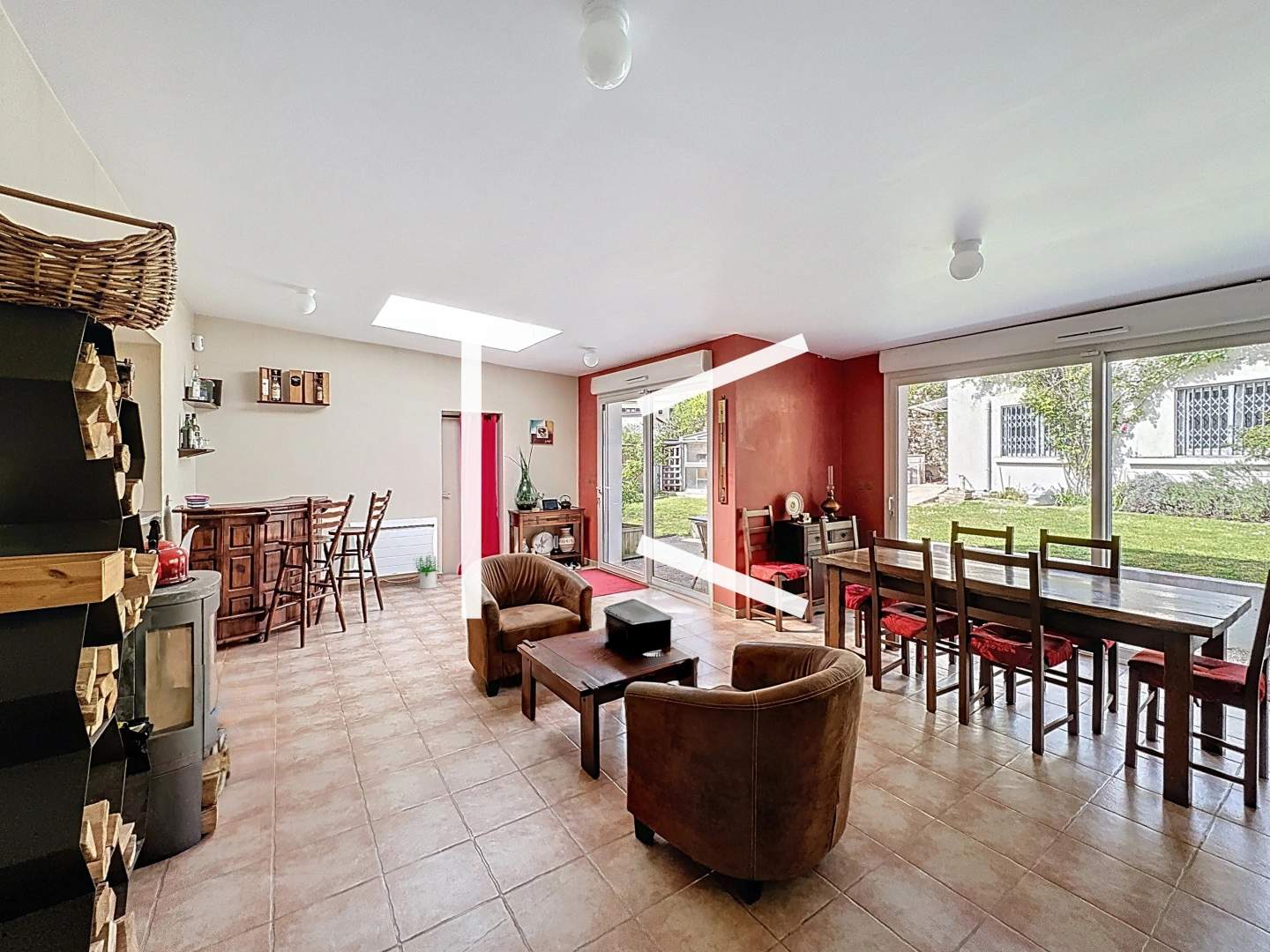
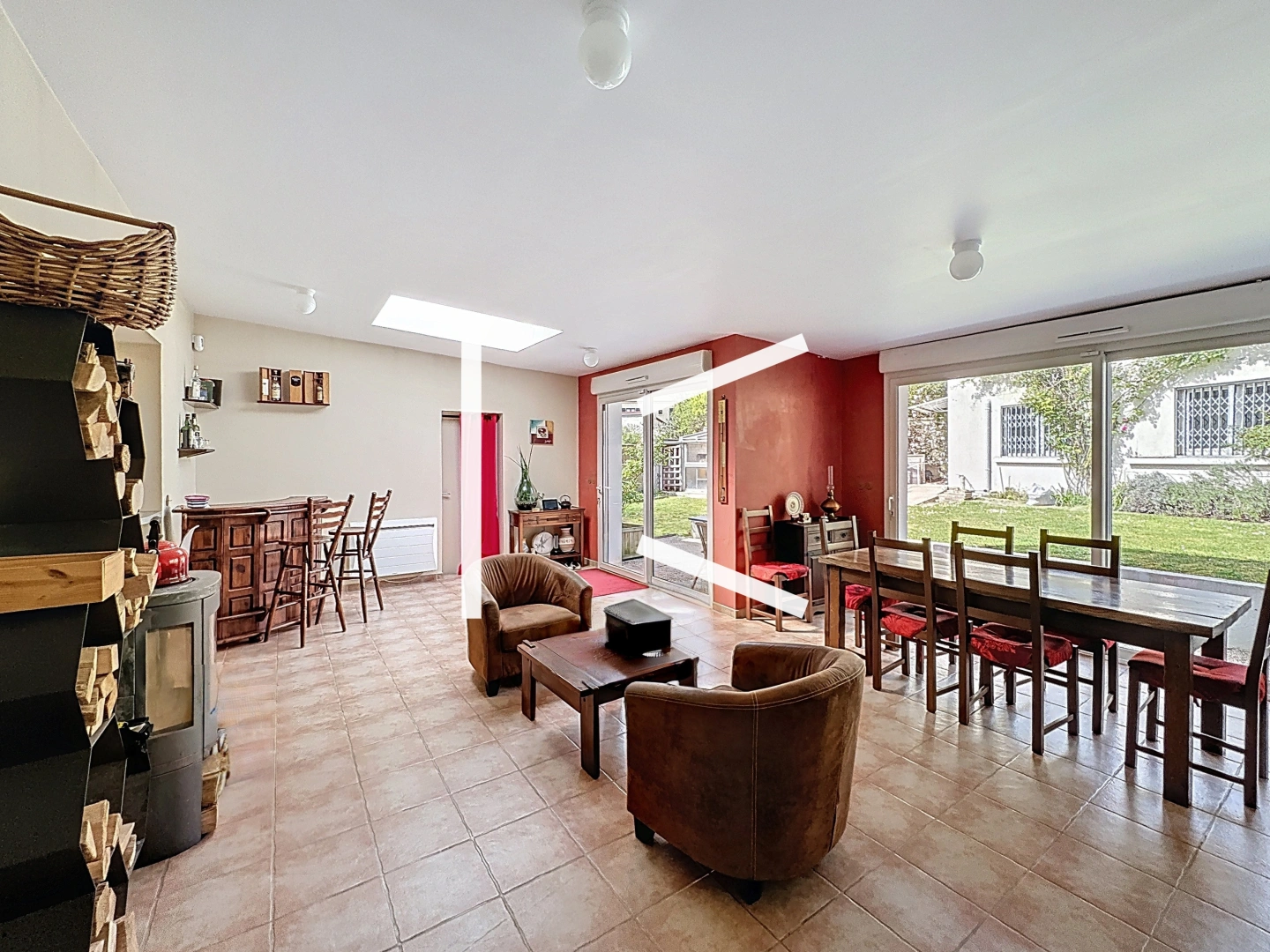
- potted plant (425, 571)
